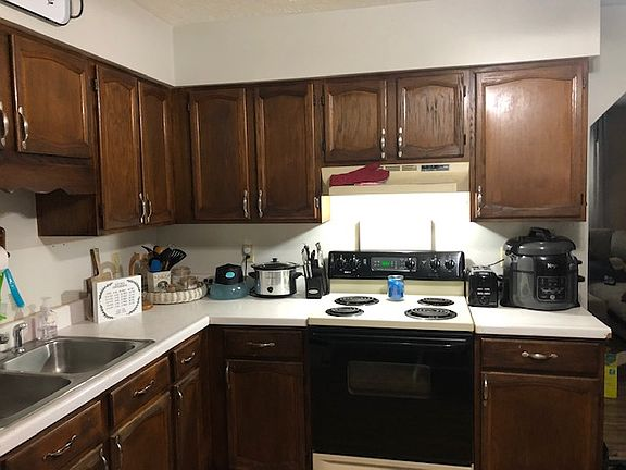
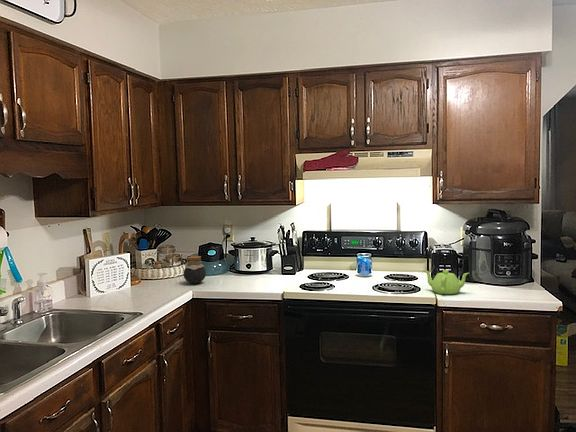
+ teapot (446, 281)
+ jar (194, 269)
